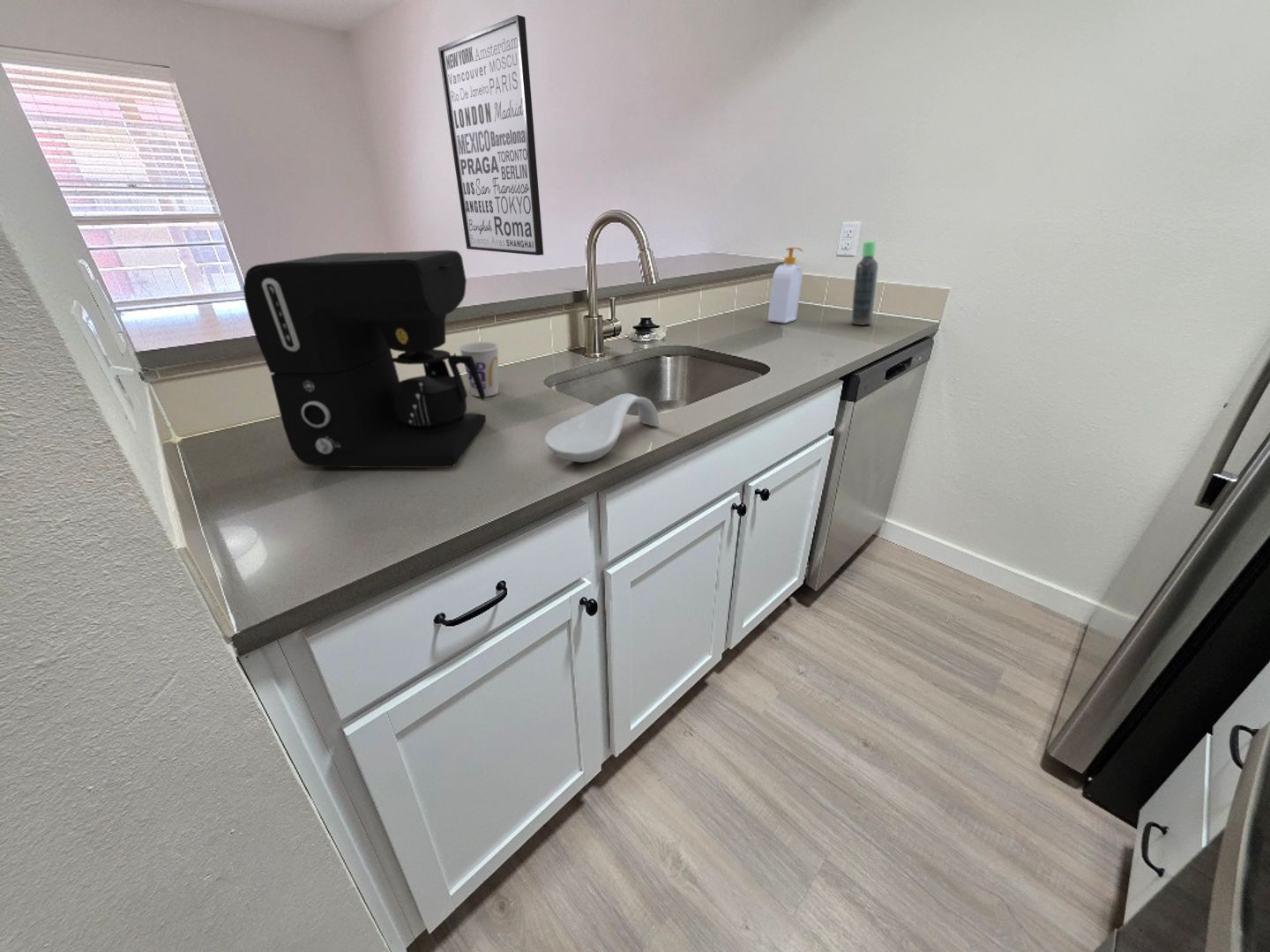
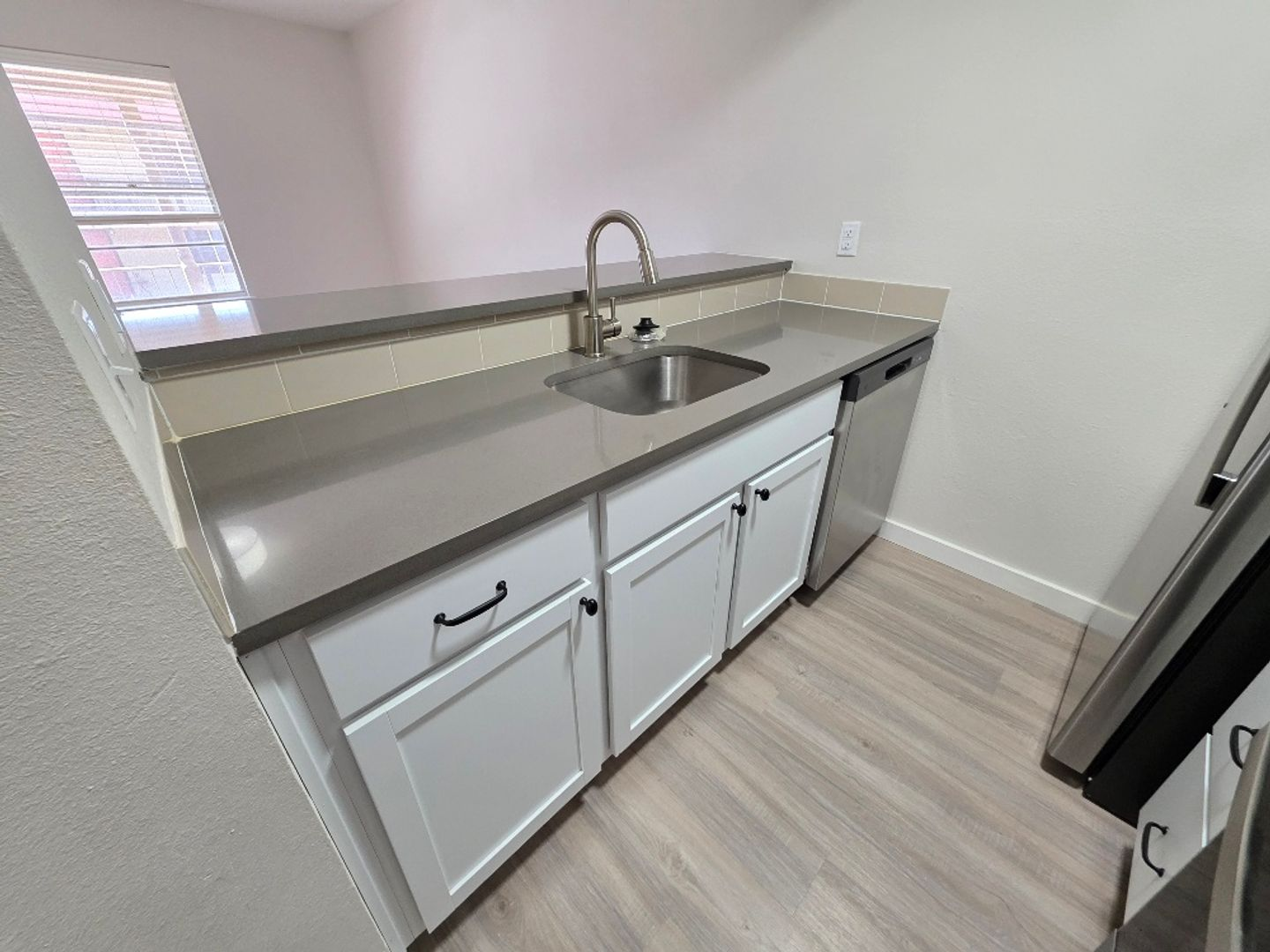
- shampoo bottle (866, 284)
- wall art (490, 152)
- cup (482, 369)
- coffee maker (389, 358)
- spoon rest (606, 424)
- soap bottle (788, 285)
